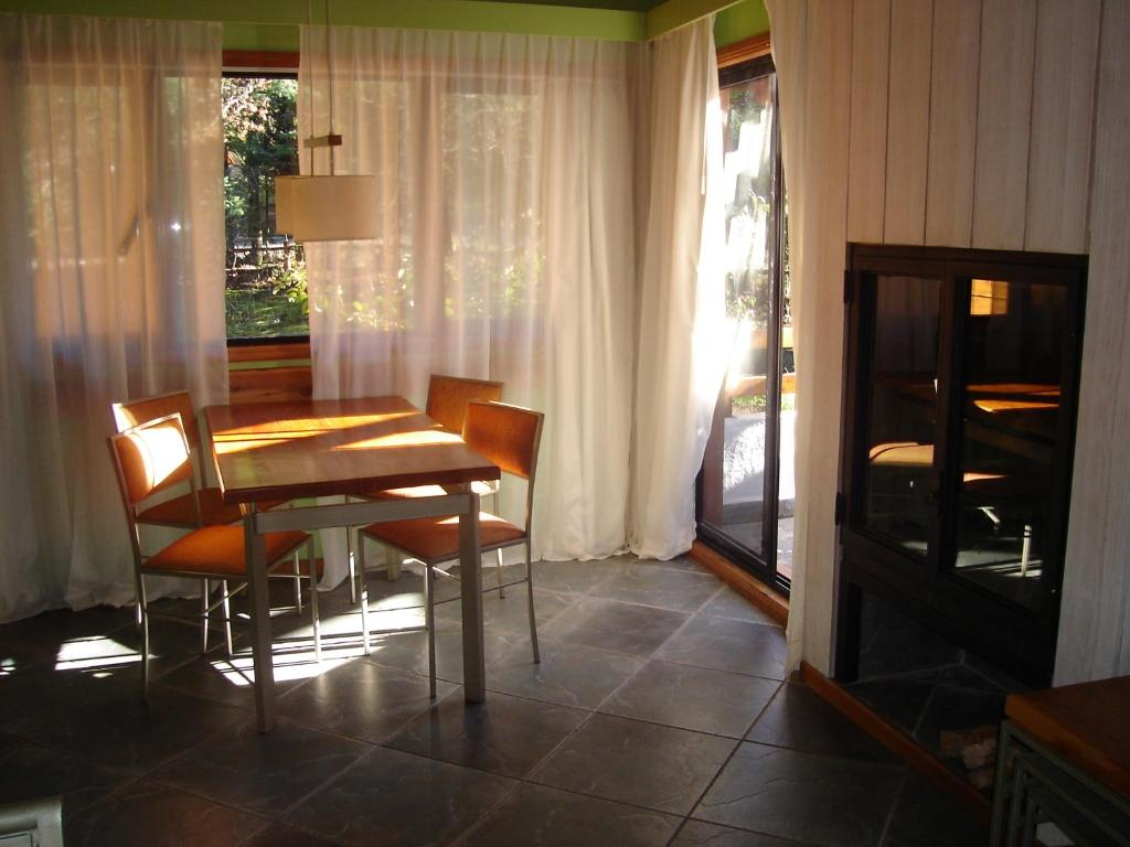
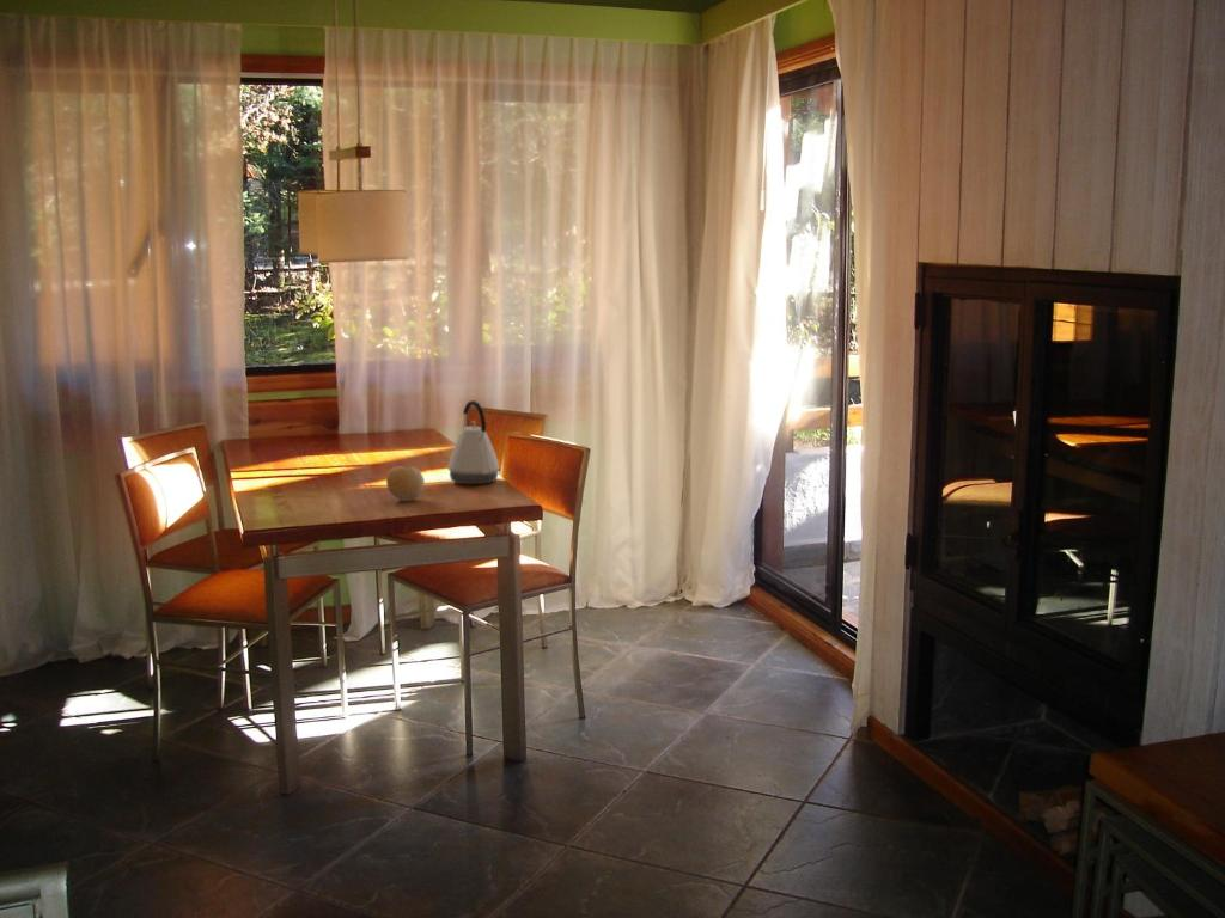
+ fruit (406, 483)
+ kettle (473, 440)
